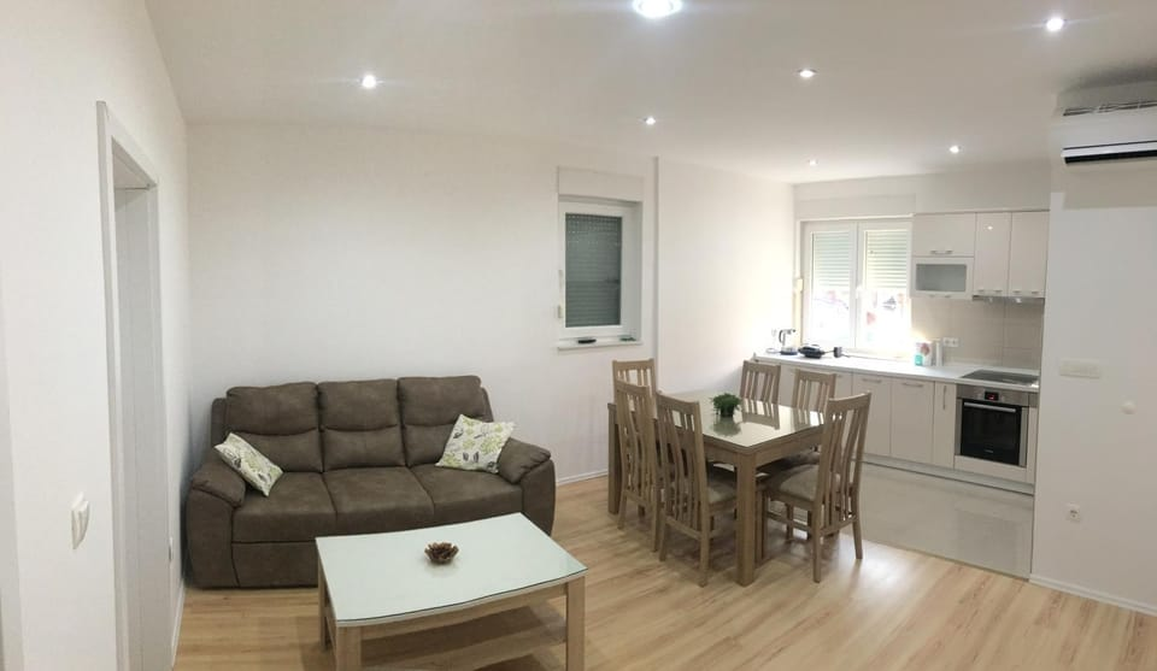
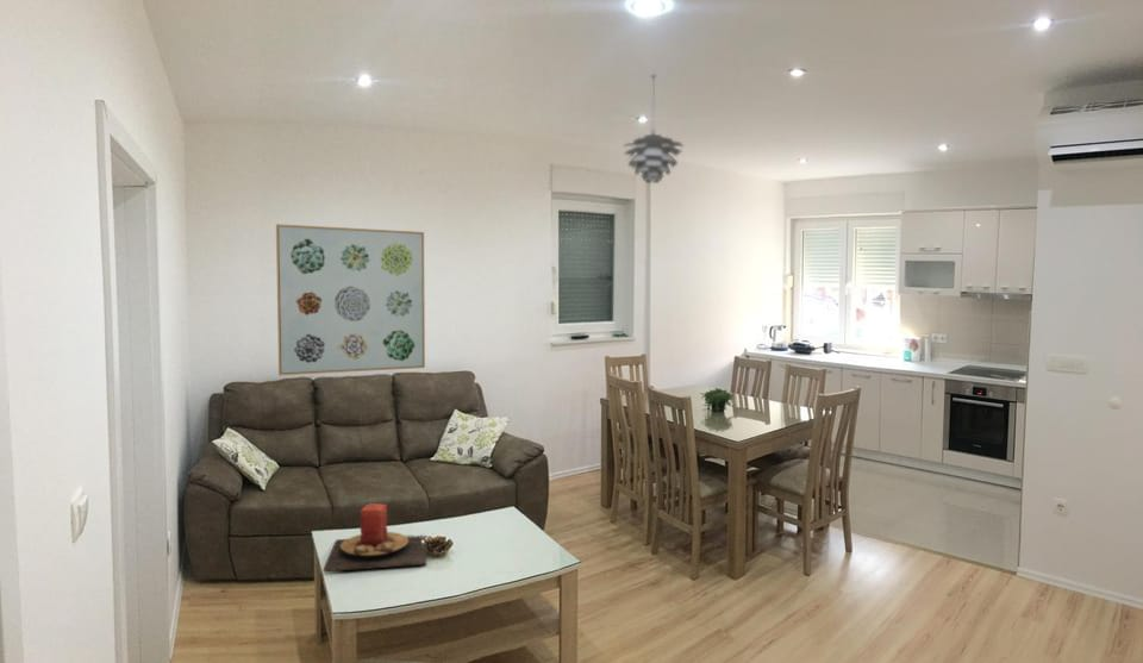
+ pendant light (652, 129)
+ wall art (355, 300)
+ candle (379, 528)
